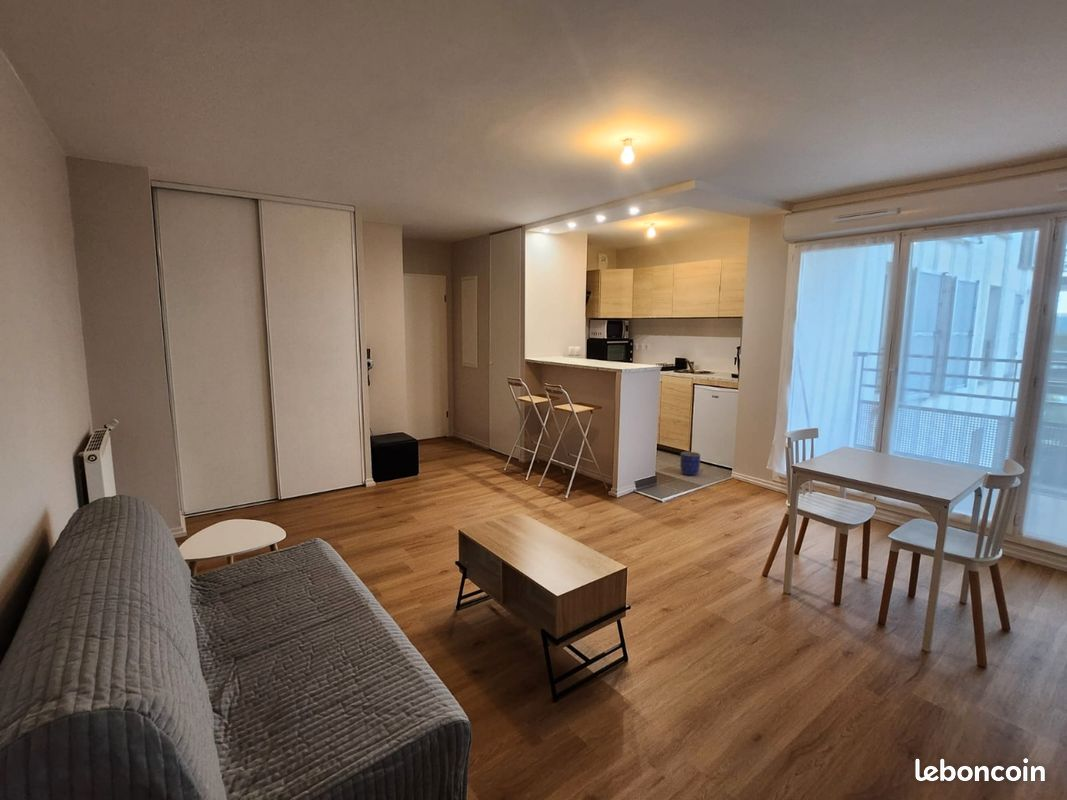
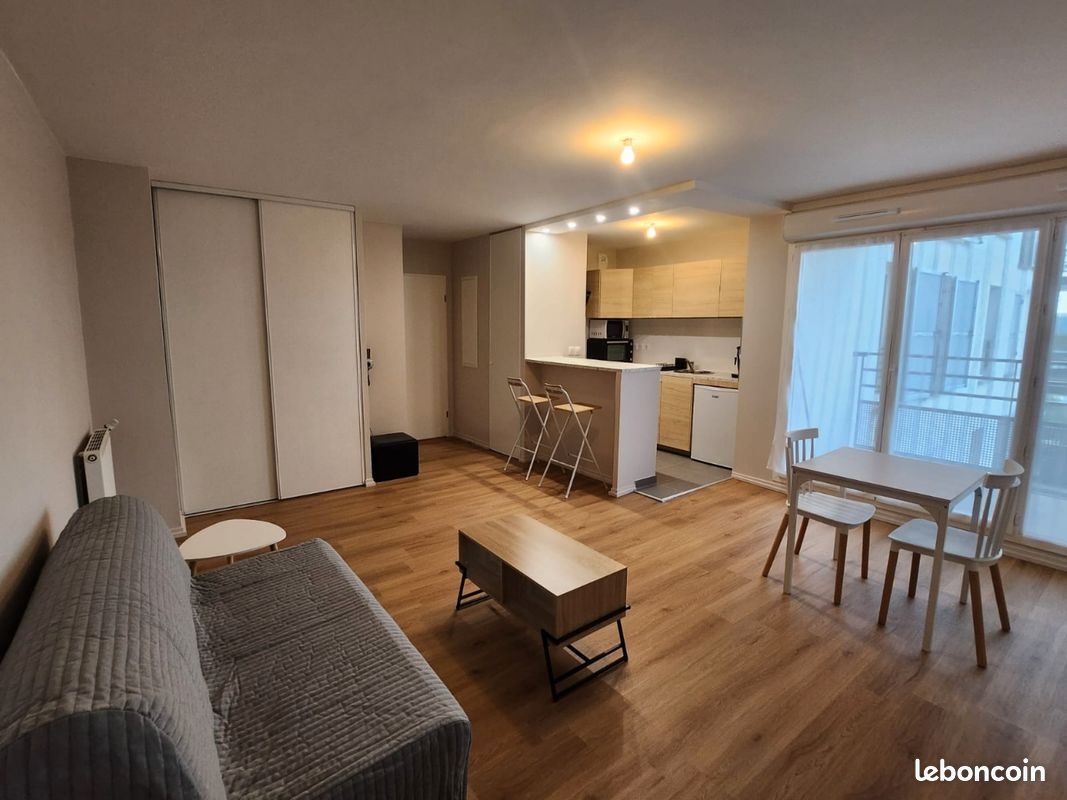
- planter (690, 463)
